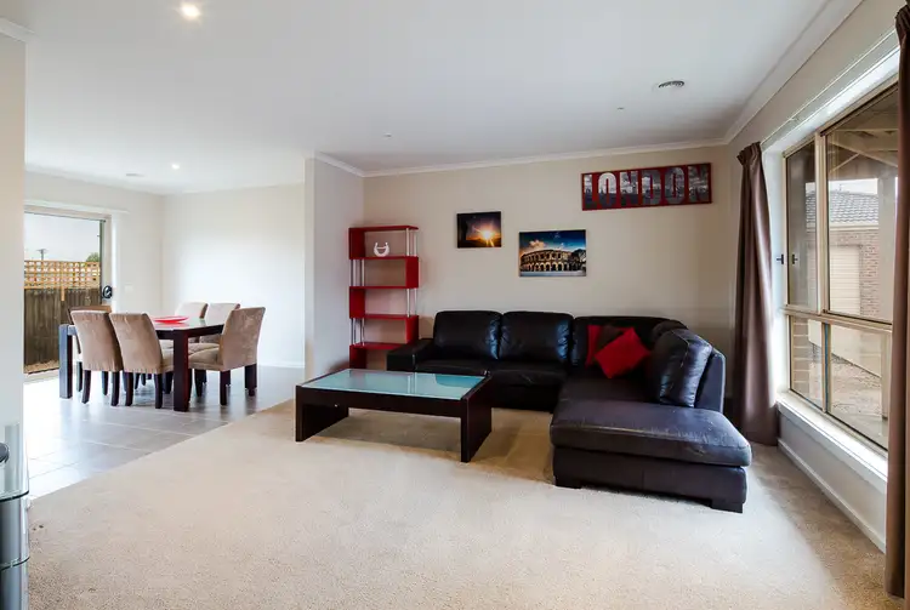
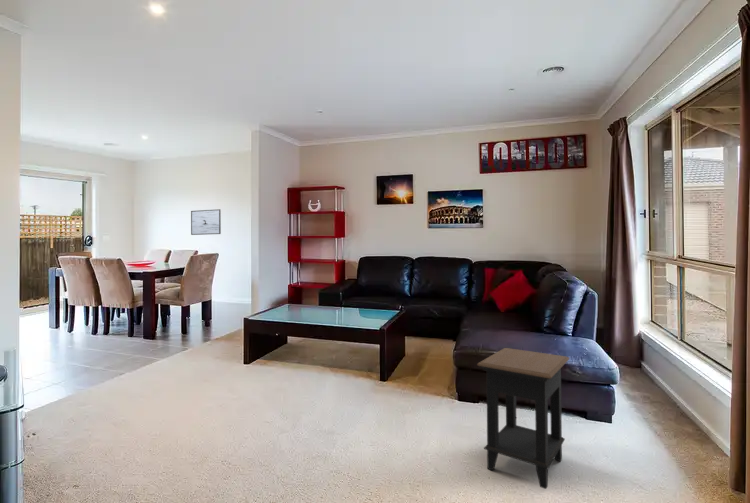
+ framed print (205, 222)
+ side table (515, 411)
